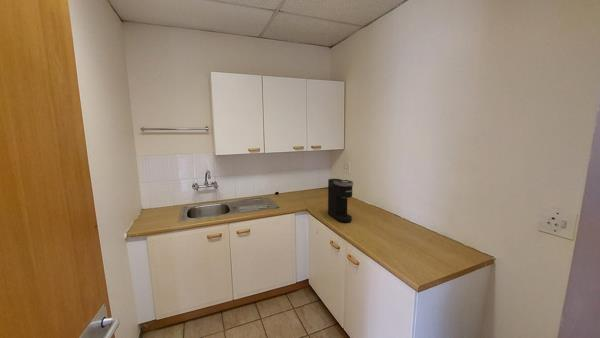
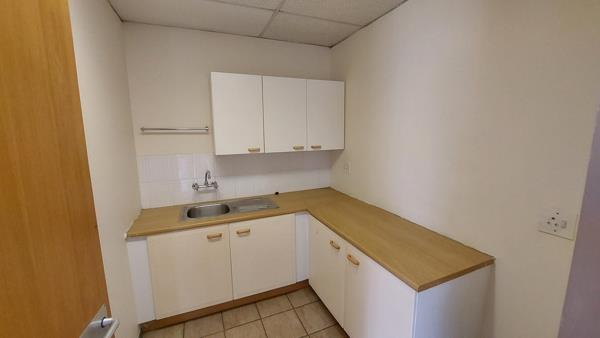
- coffee maker (339, 198)
